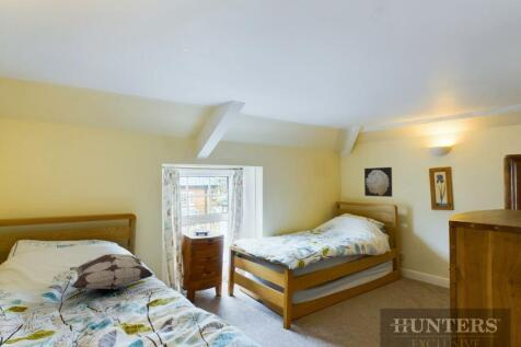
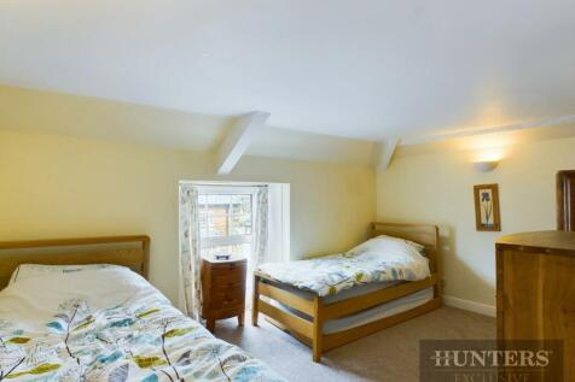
- decorative pillow (109, 270)
- wall art (378, 182)
